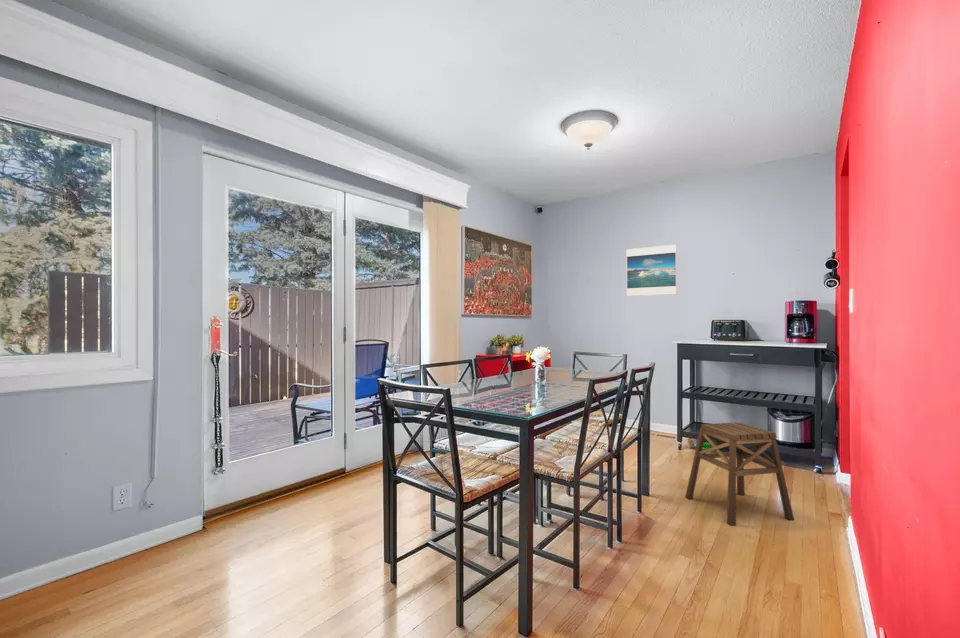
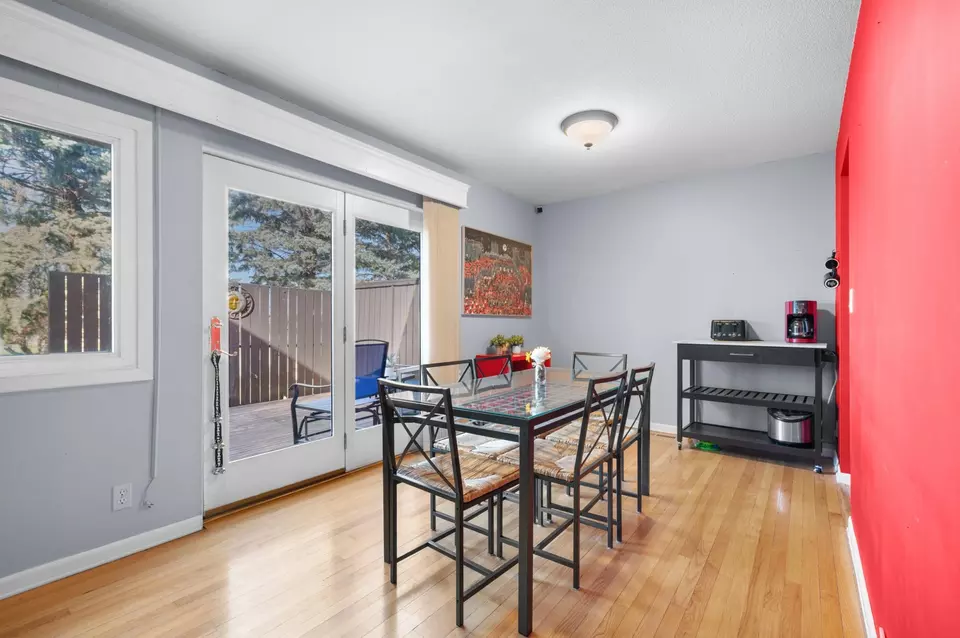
- stool (736, 468)
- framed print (651, 271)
